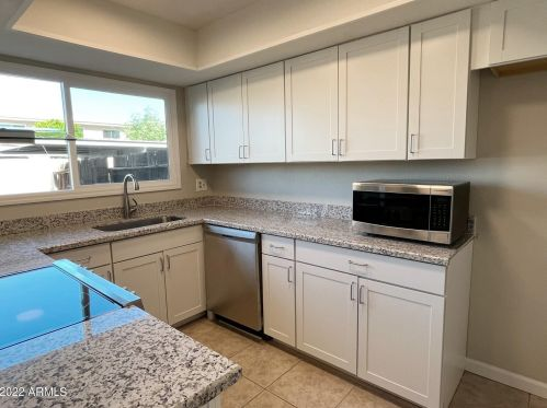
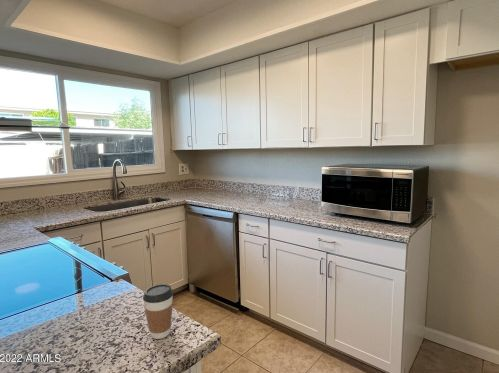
+ coffee cup (159, 311)
